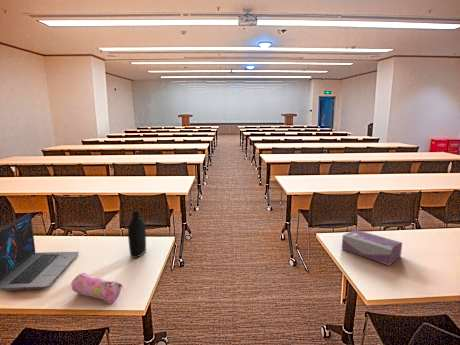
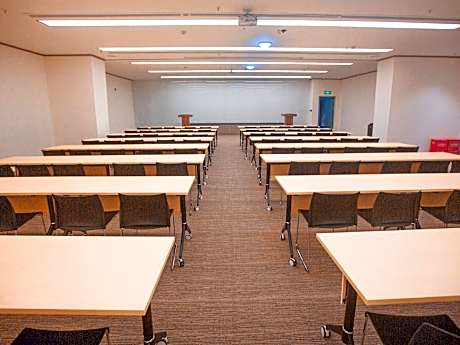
- tissue box (371, 245)
- laptop (34, 247)
- pencil case (96, 286)
- bottle (137, 233)
